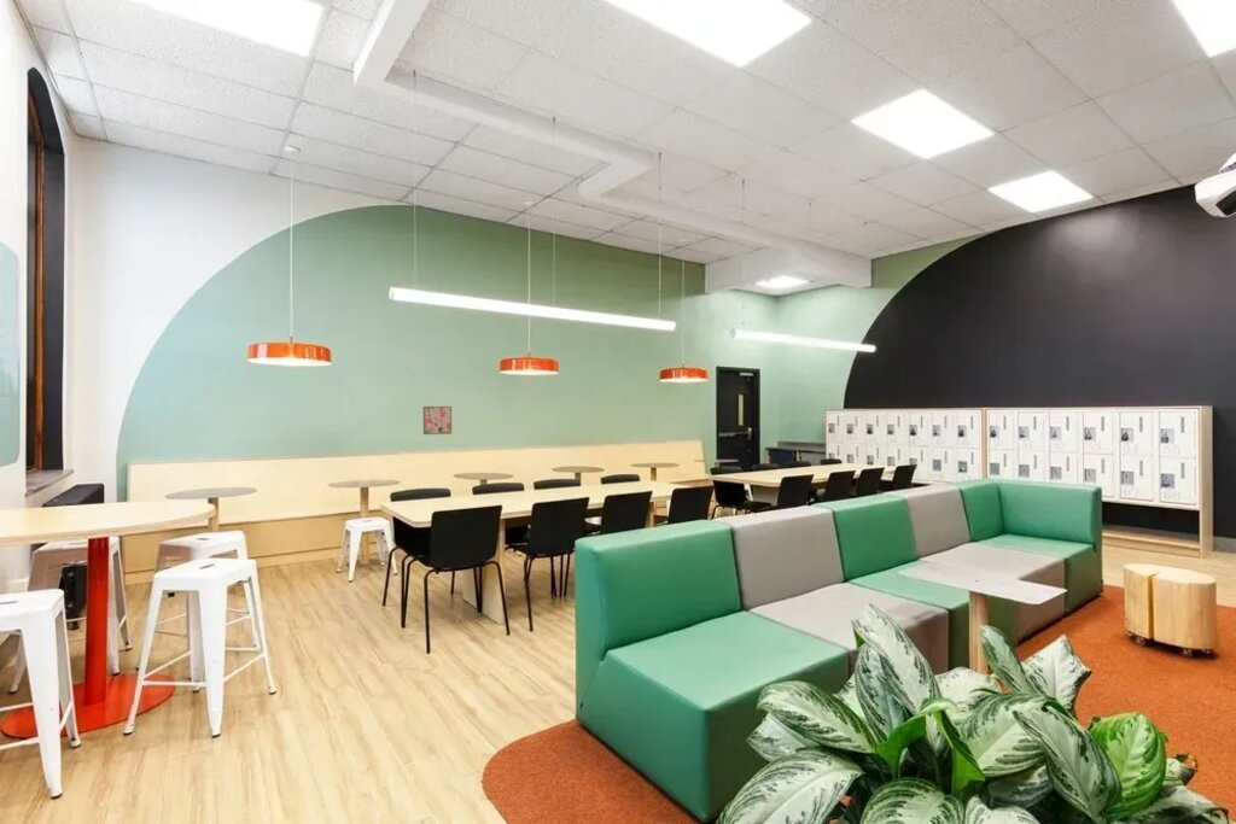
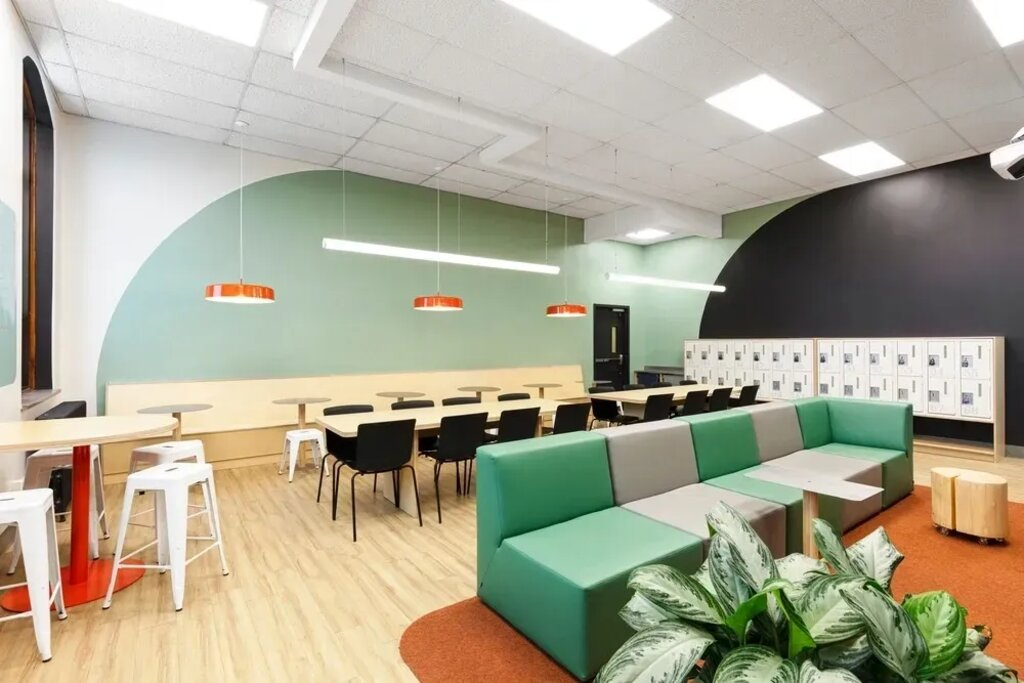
- wall art (437, 420)
